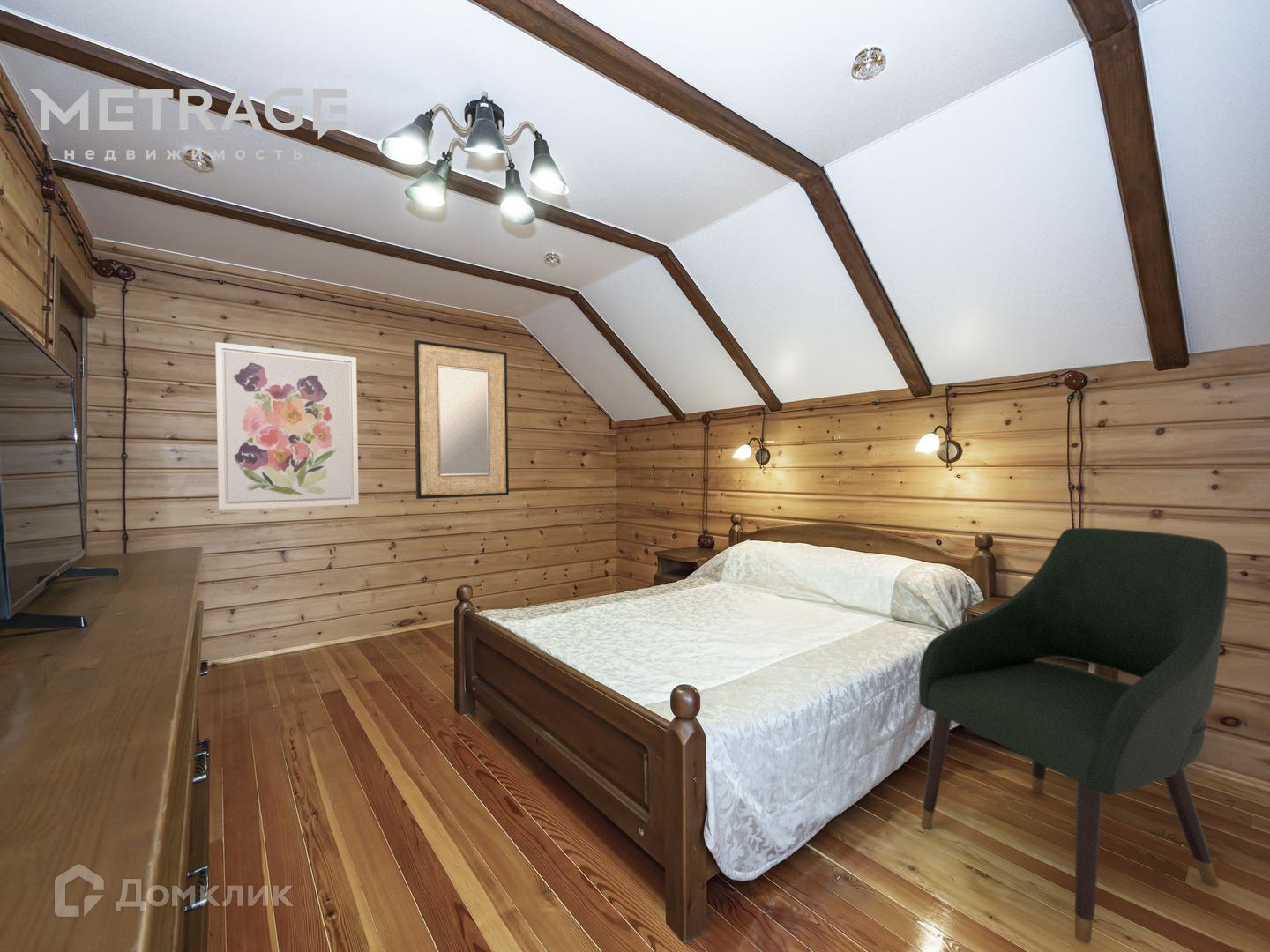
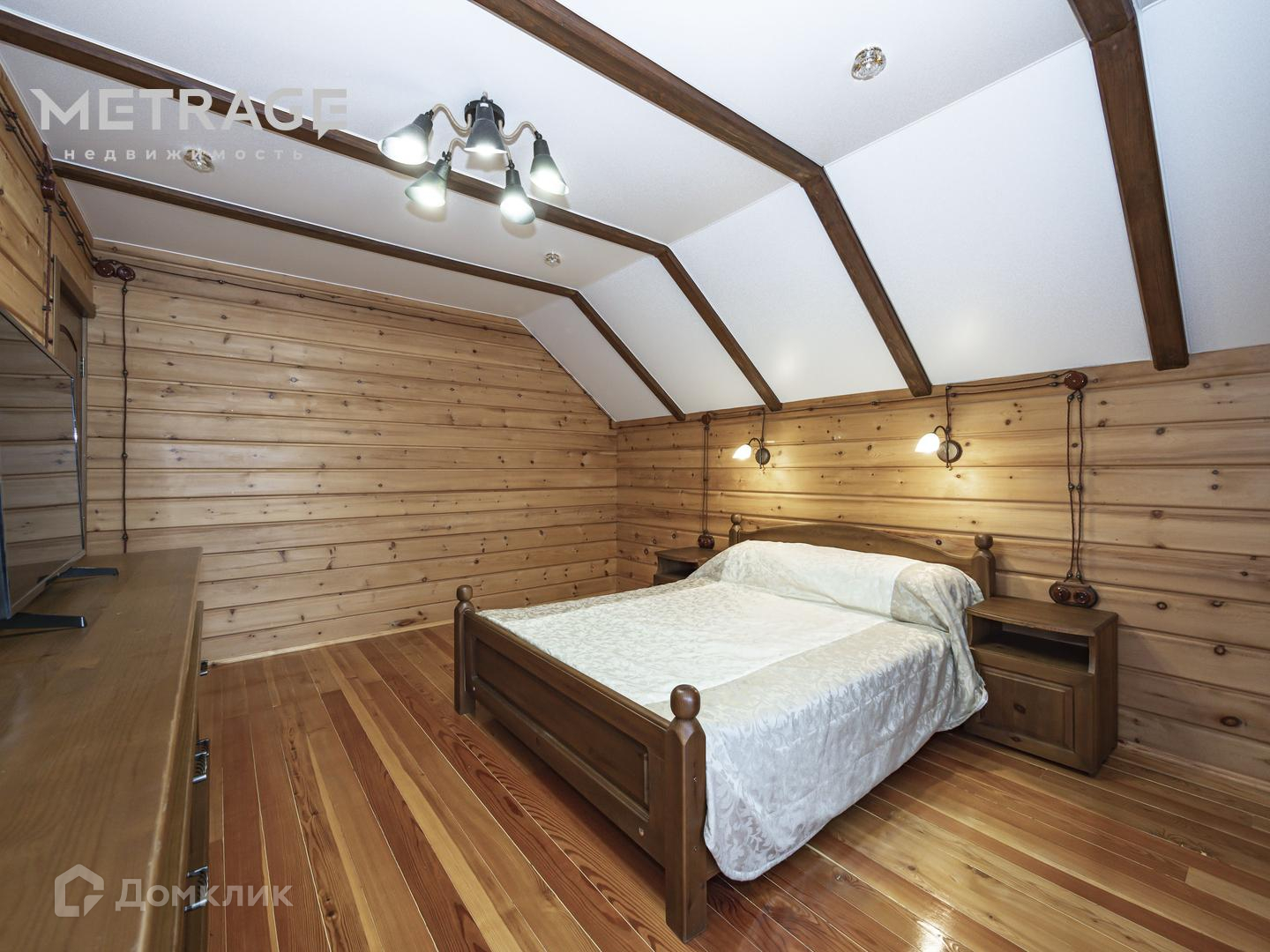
- wall art (291, 428)
- chair (1072, 691)
- home mirror (463, 421)
